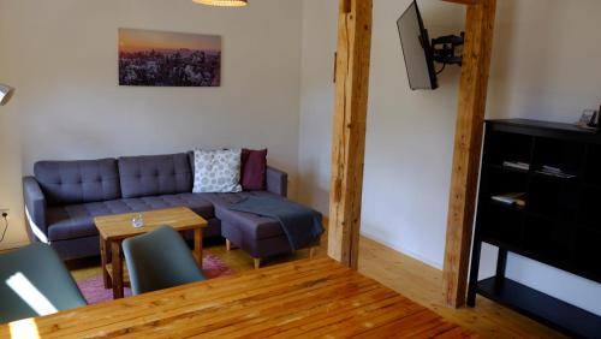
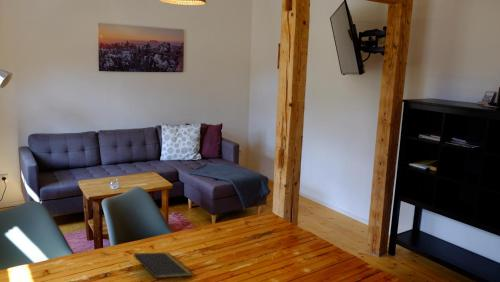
+ notepad (162, 264)
